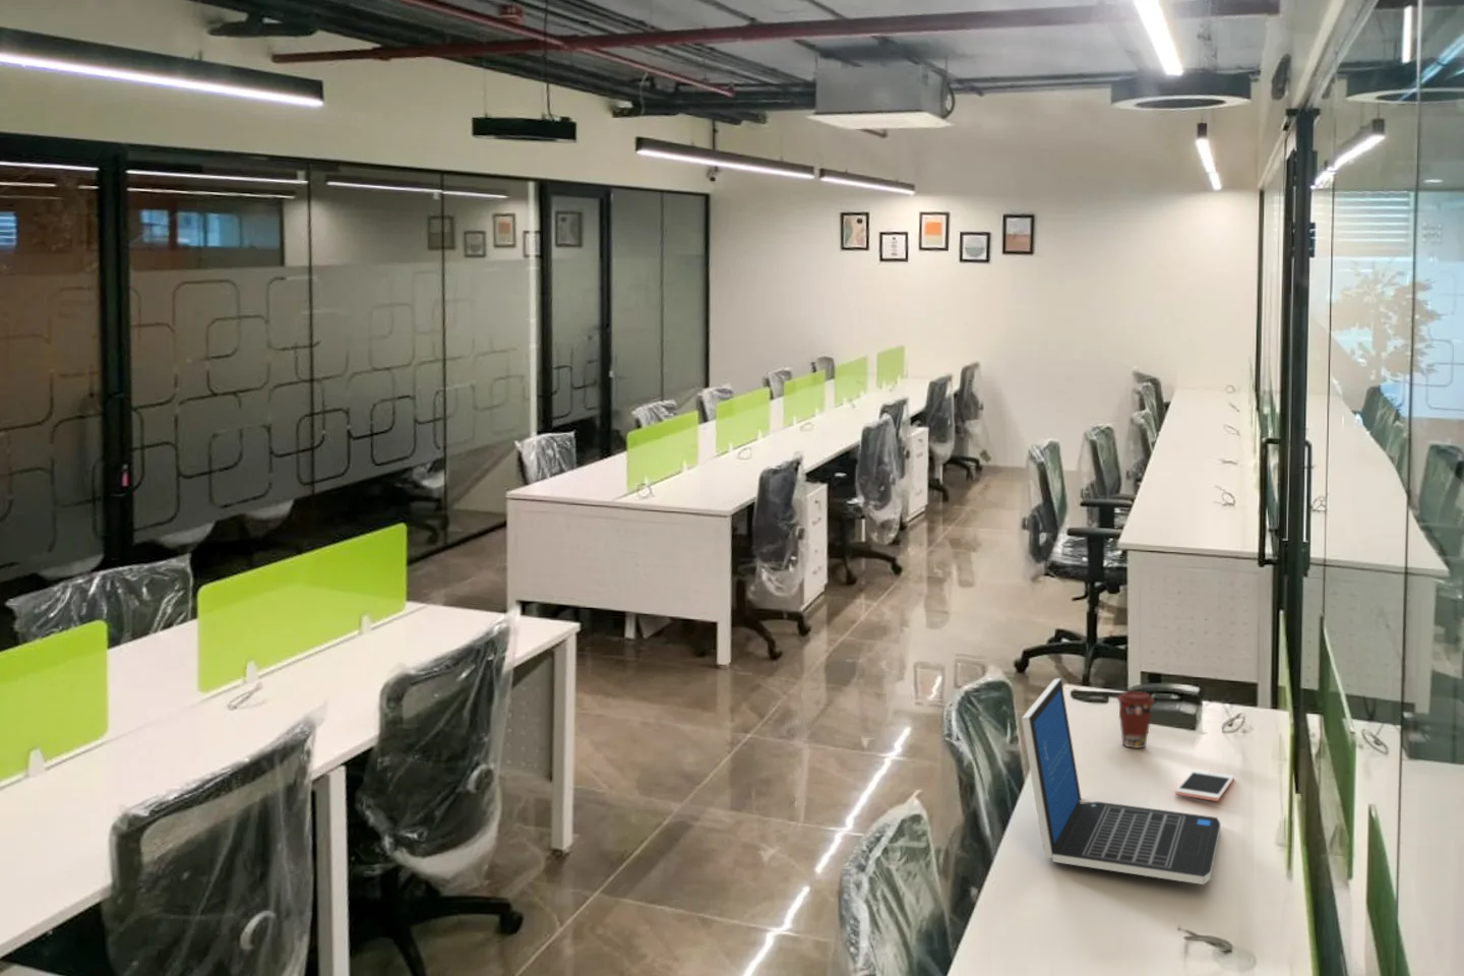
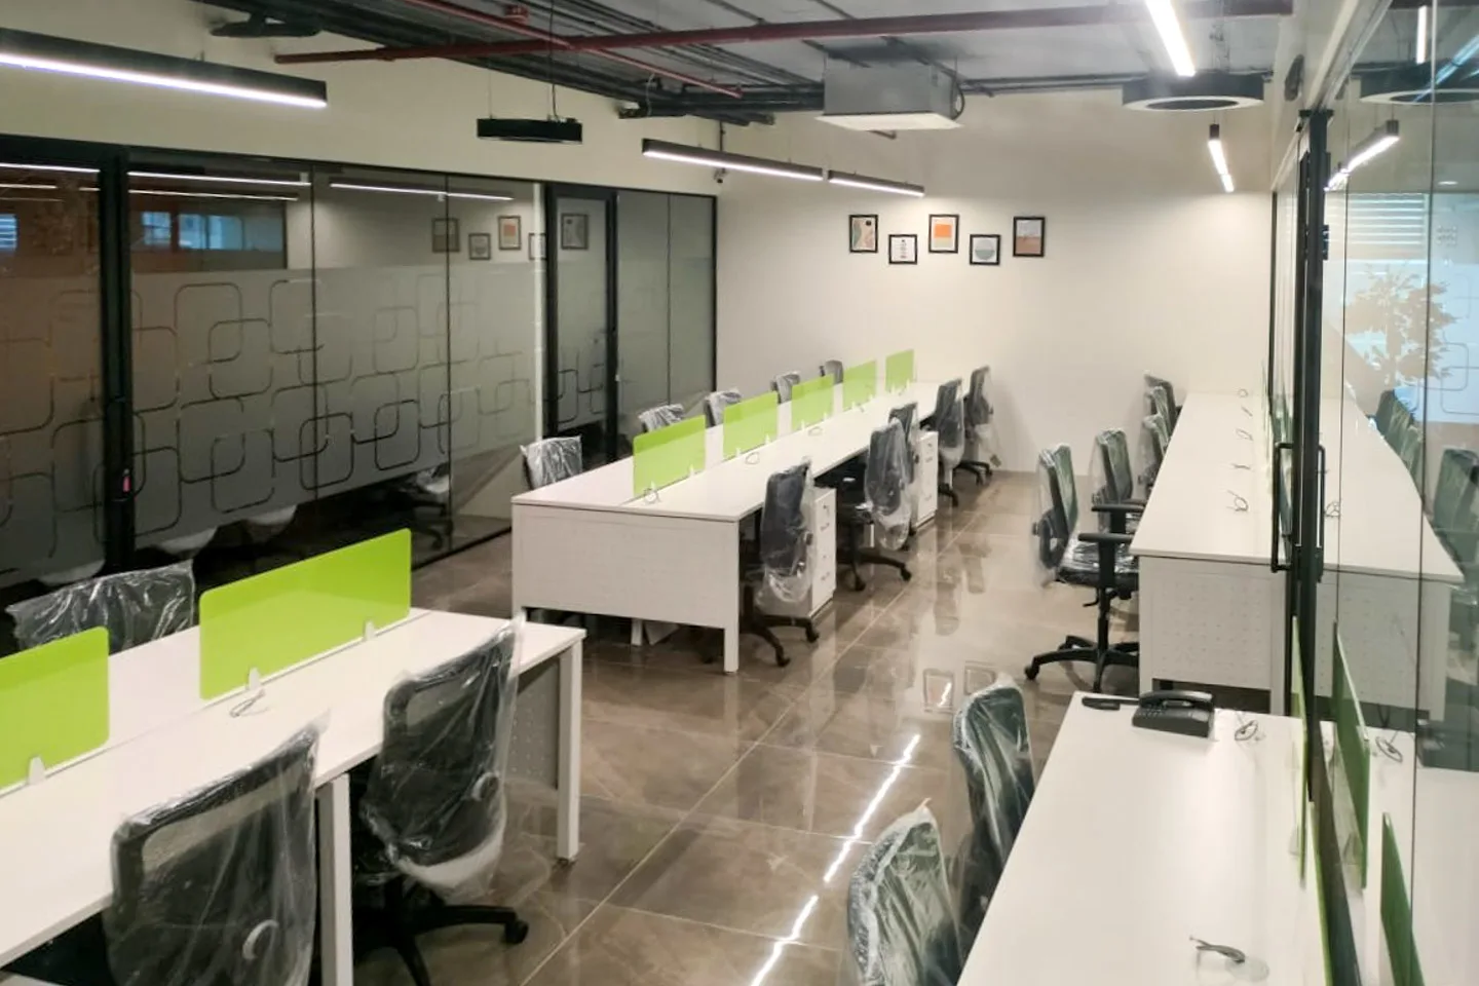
- cell phone (1205, 785)
- coffee cup (1135, 719)
- laptop (1120, 804)
